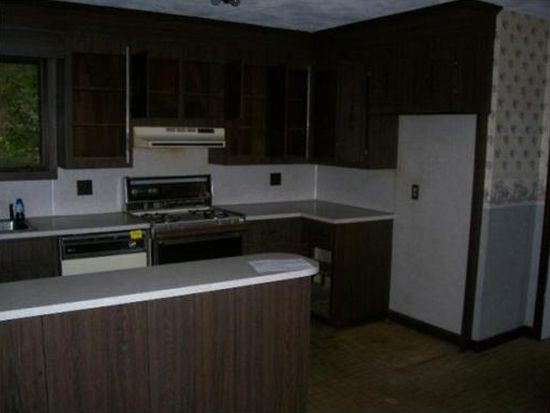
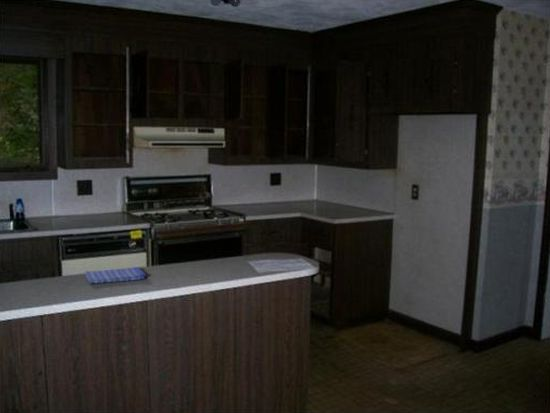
+ dish towel (115, 273)
